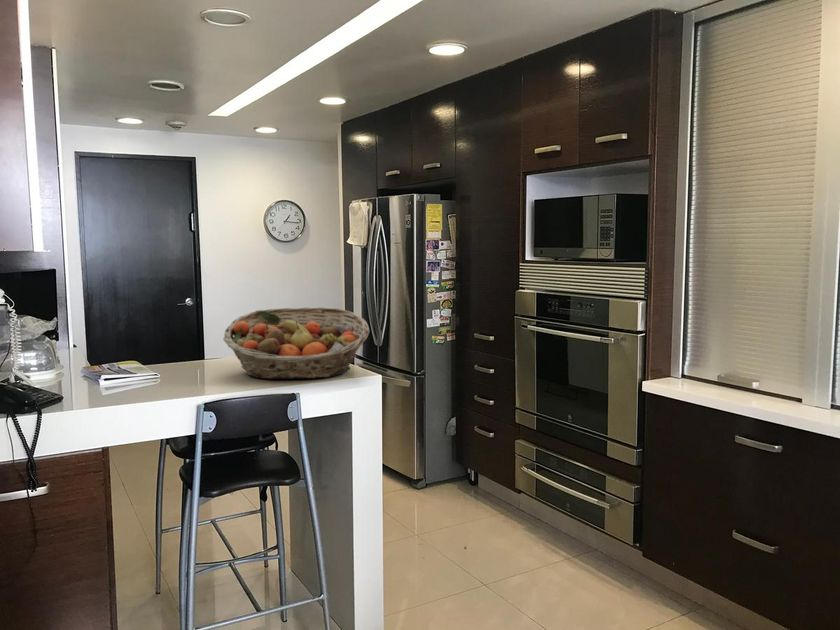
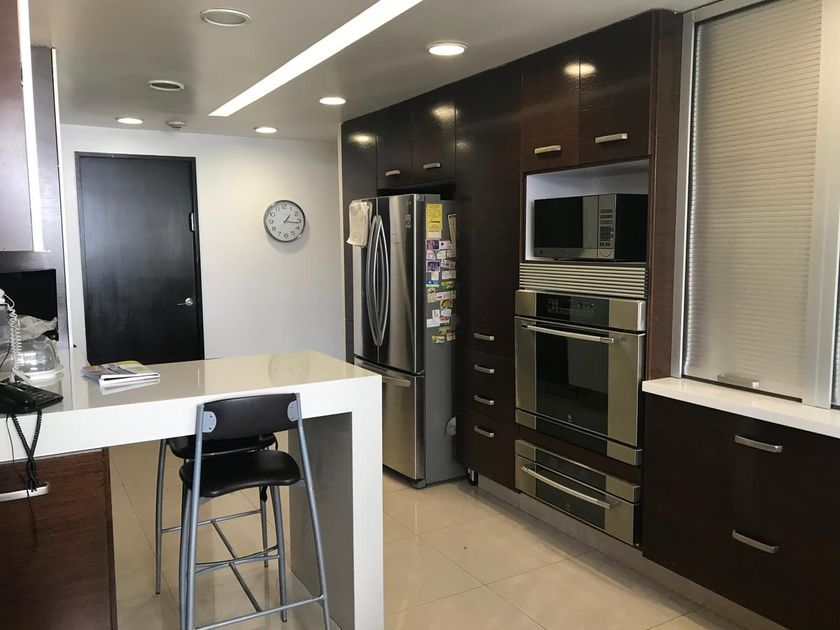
- fruit basket (297, 341)
